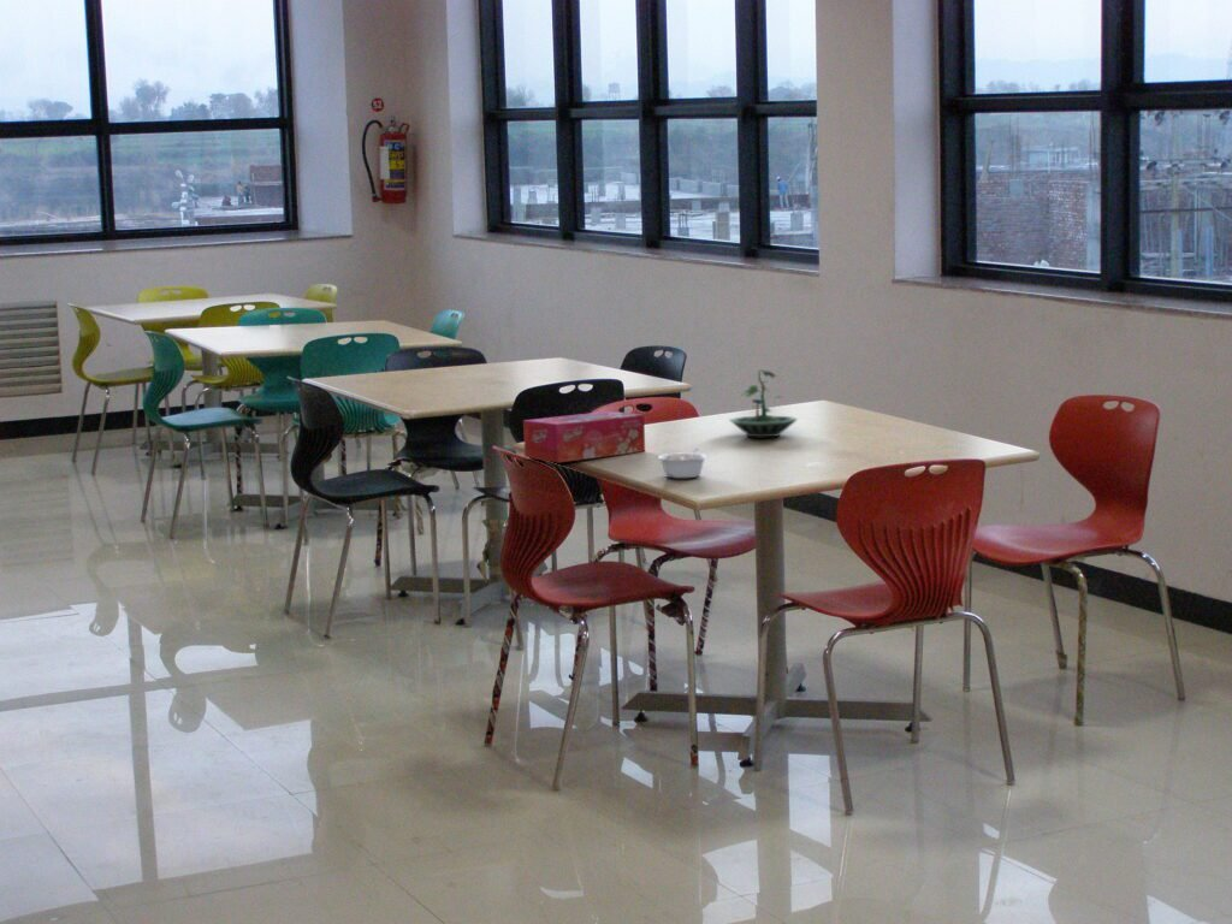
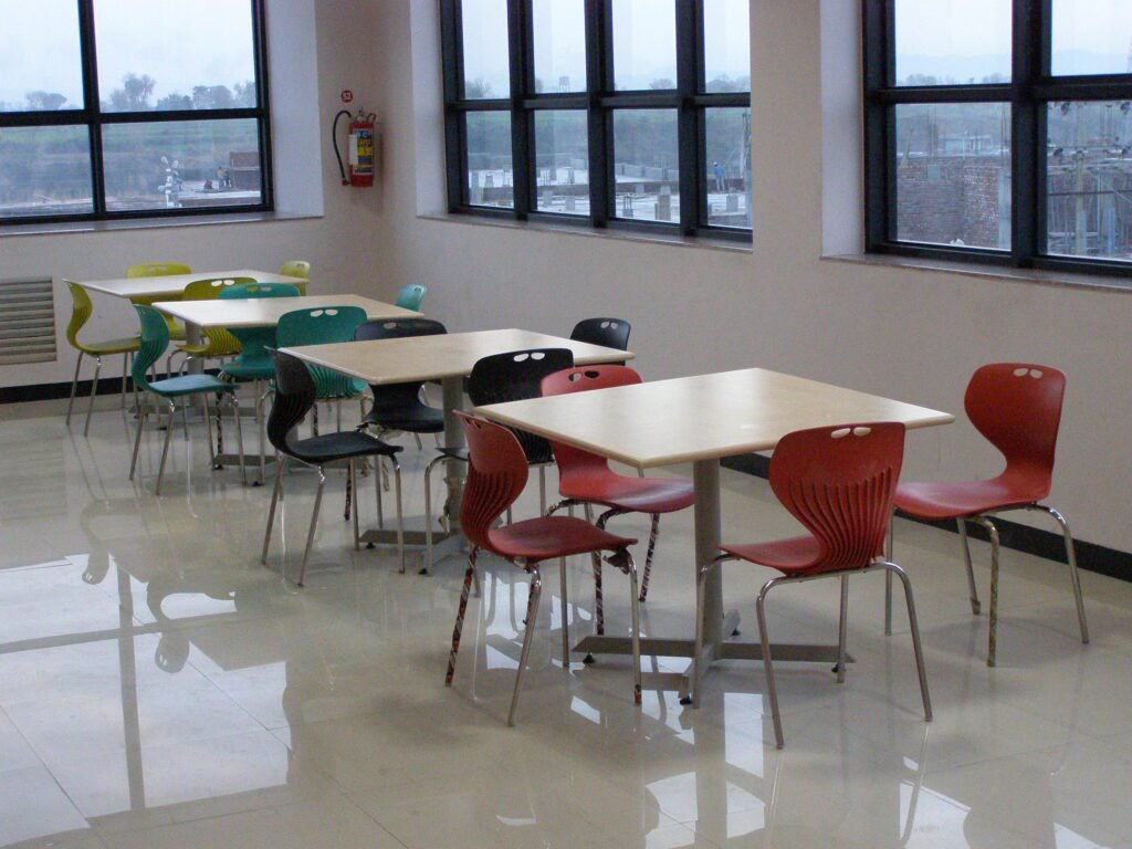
- legume (682, 463)
- tissue box (584, 436)
- terrarium (762, 381)
